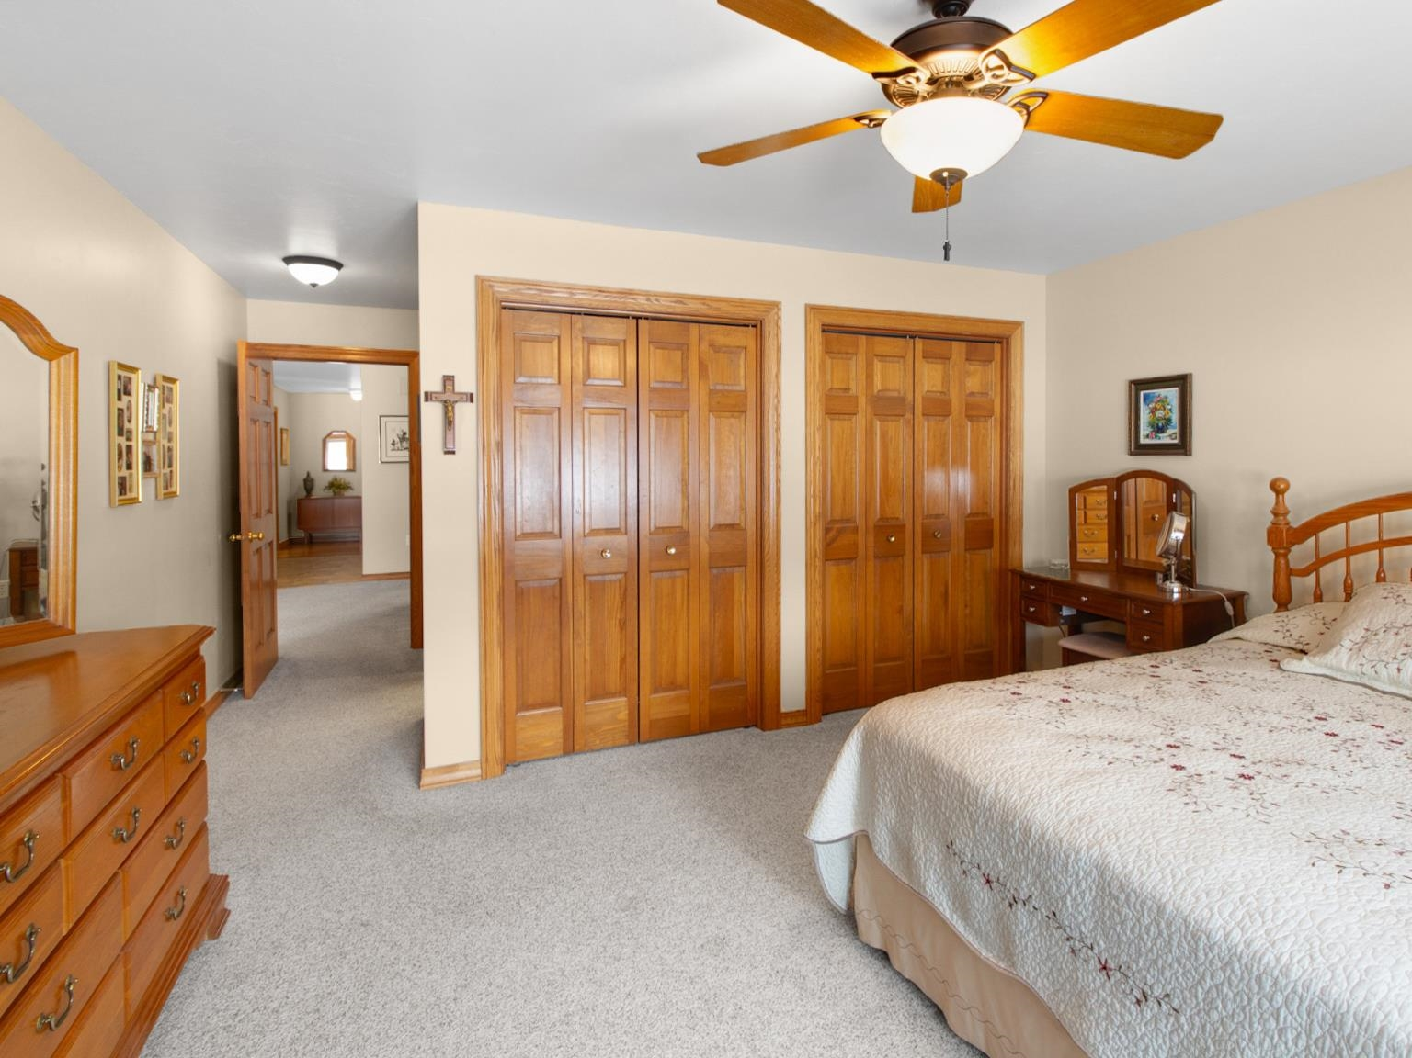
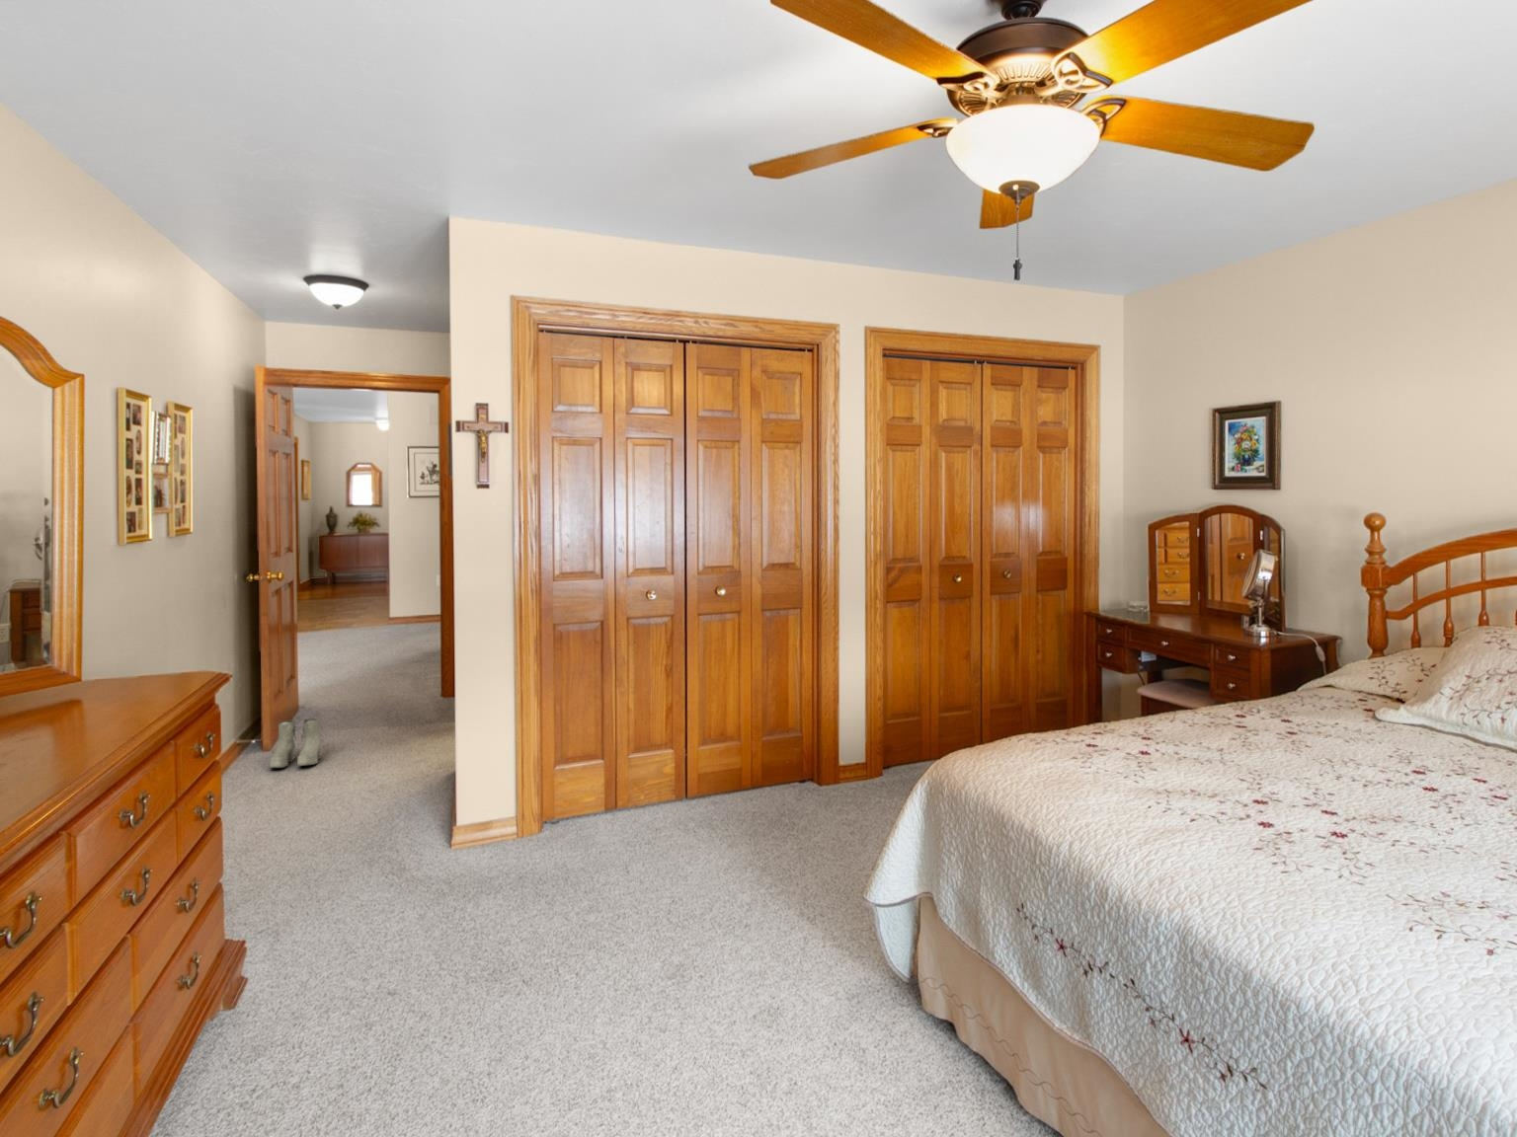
+ boots (294, 742)
